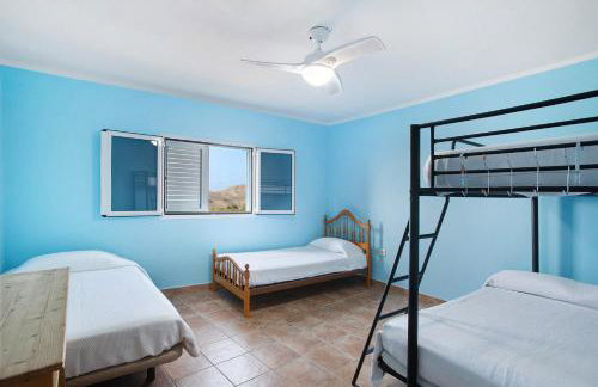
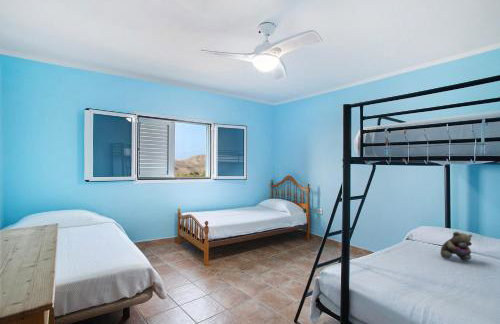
+ teddy bear (454, 244)
